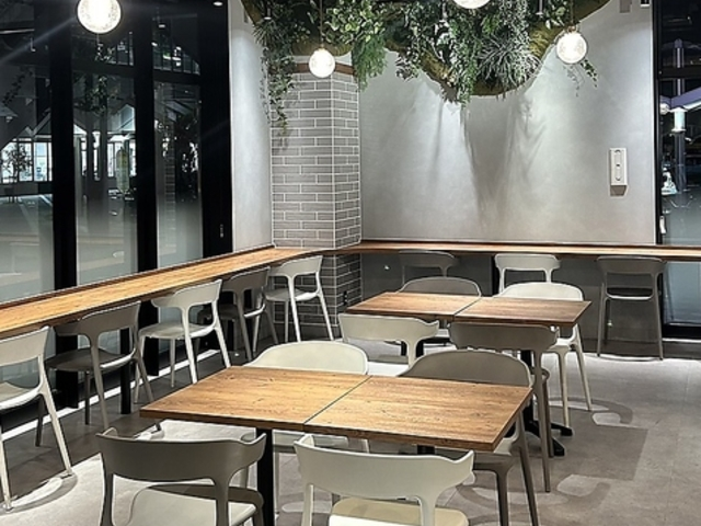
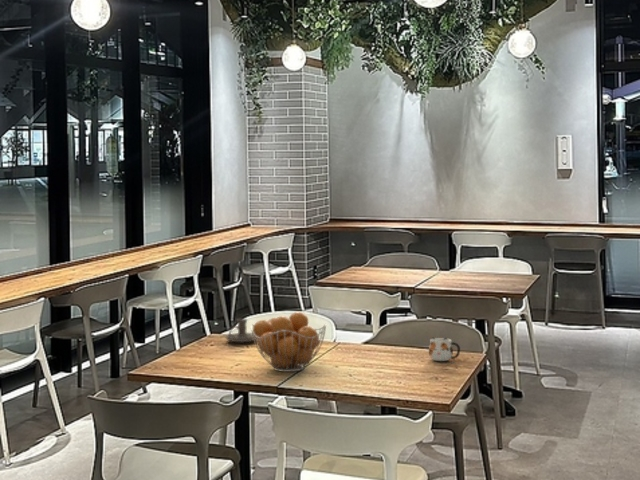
+ fruit basket (288, 341)
+ mug (444, 348)
+ candle holder (240, 331)
